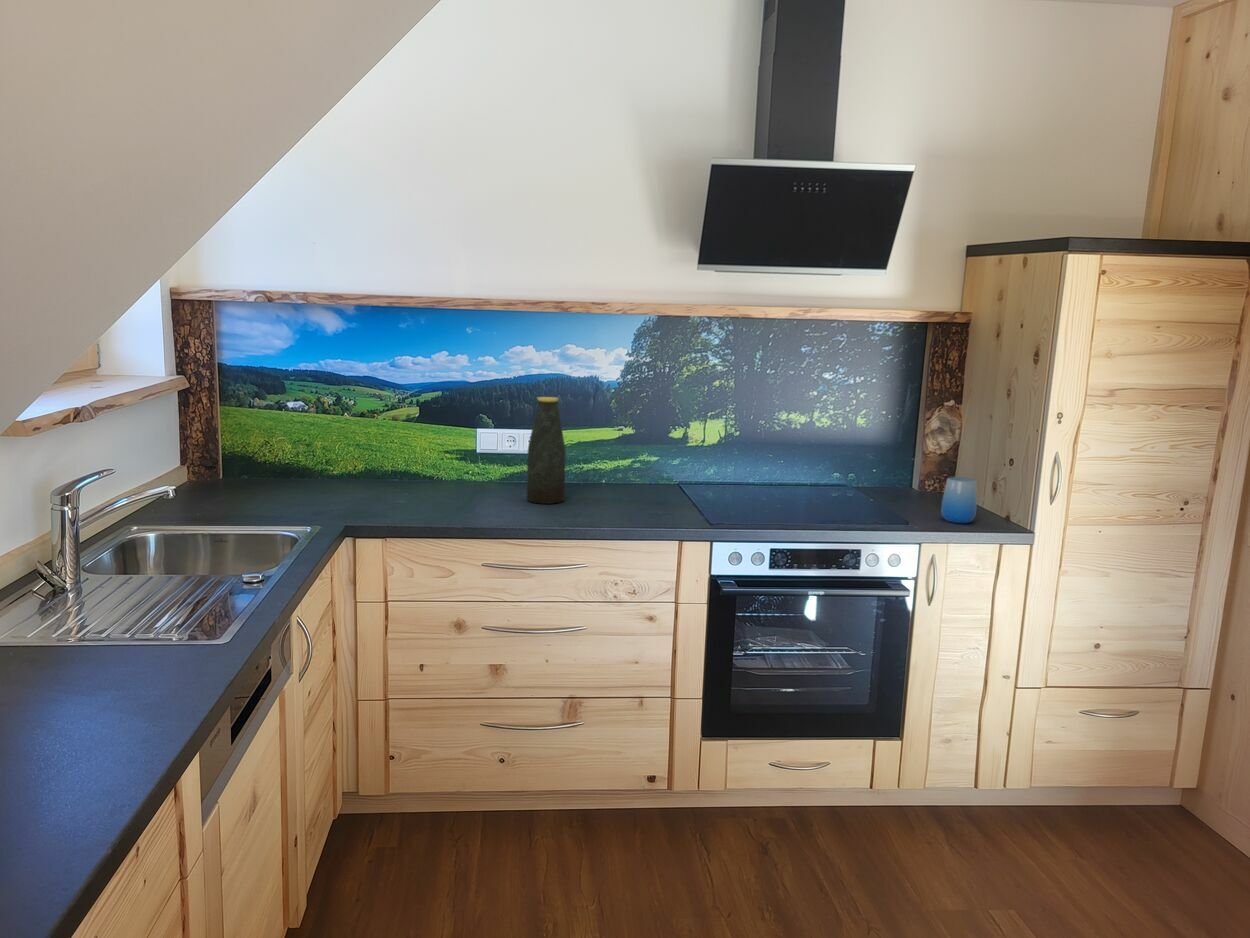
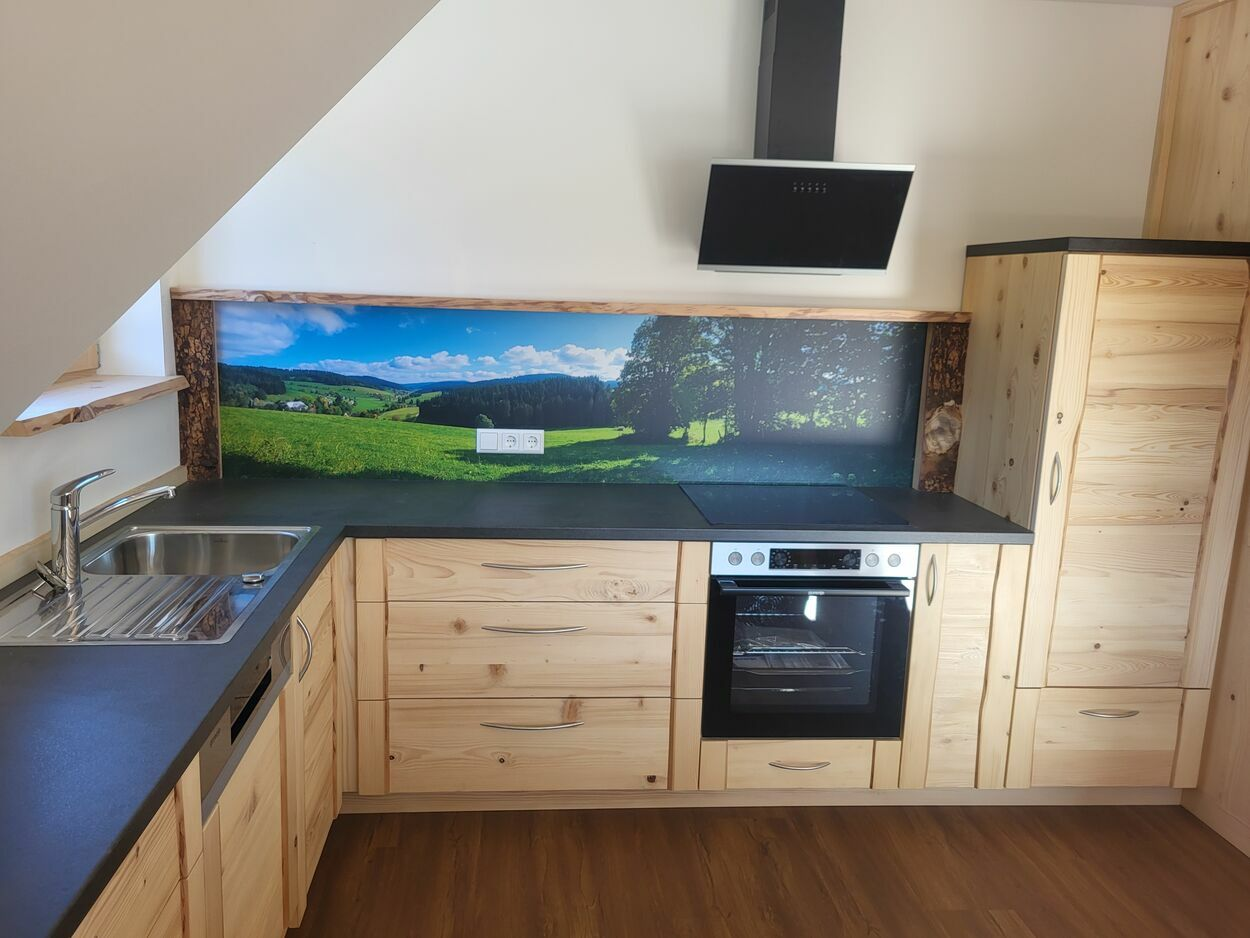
- bottle (546, 449)
- cup (959, 499)
